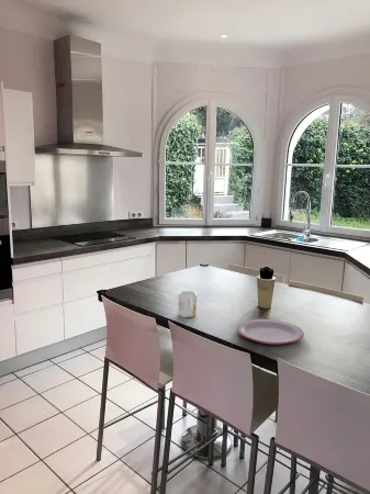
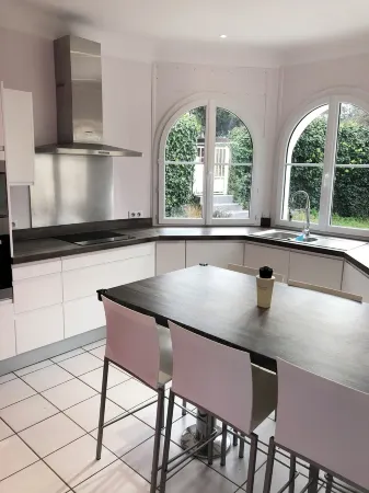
- plate (269, 332)
- mug (189, 304)
